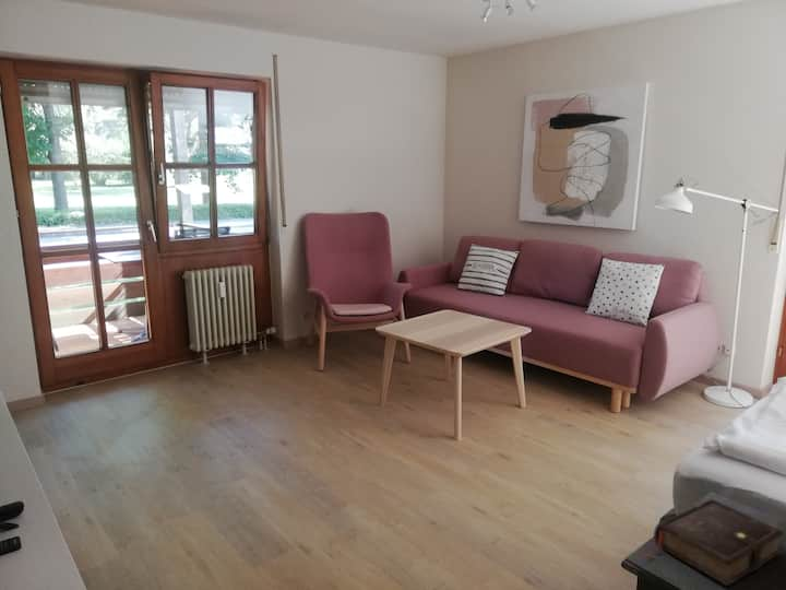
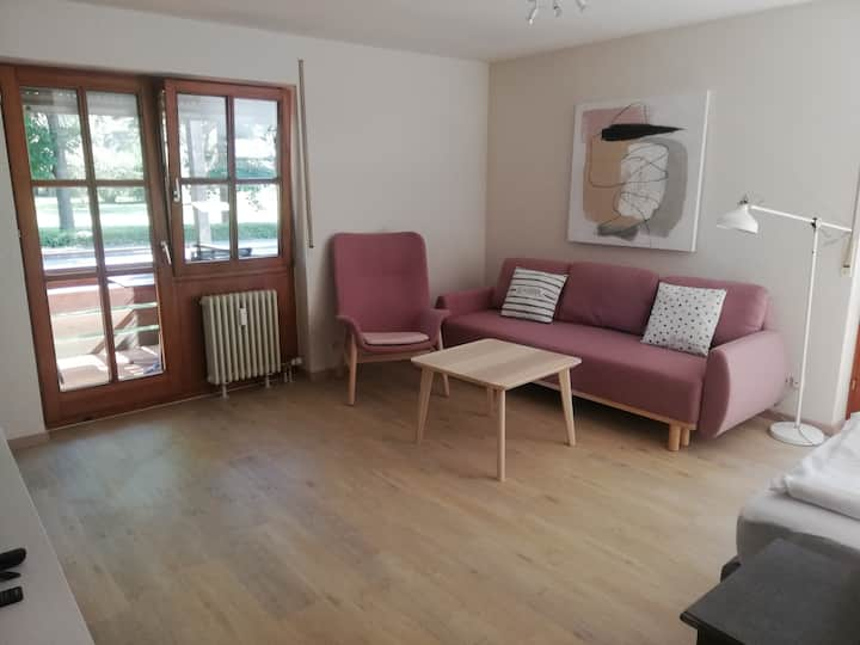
- book (707, 542)
